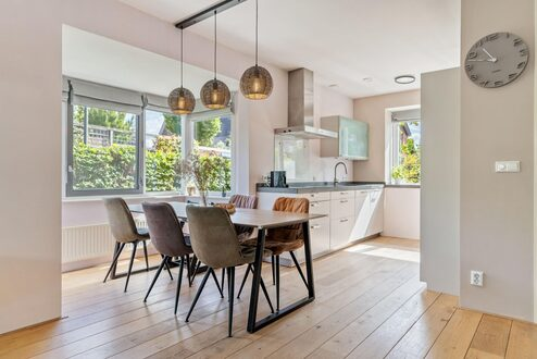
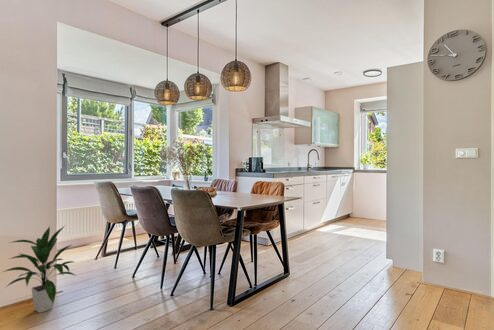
+ indoor plant (43, 269)
